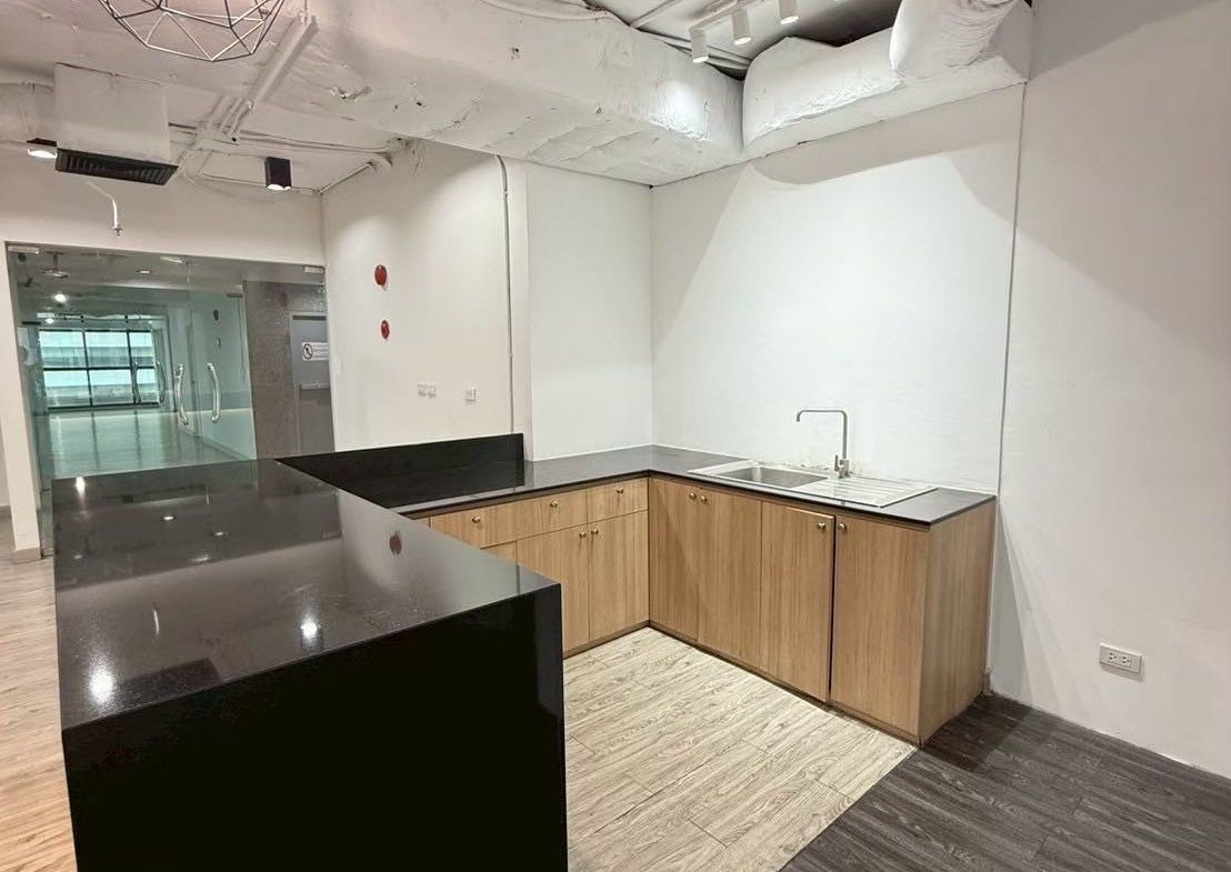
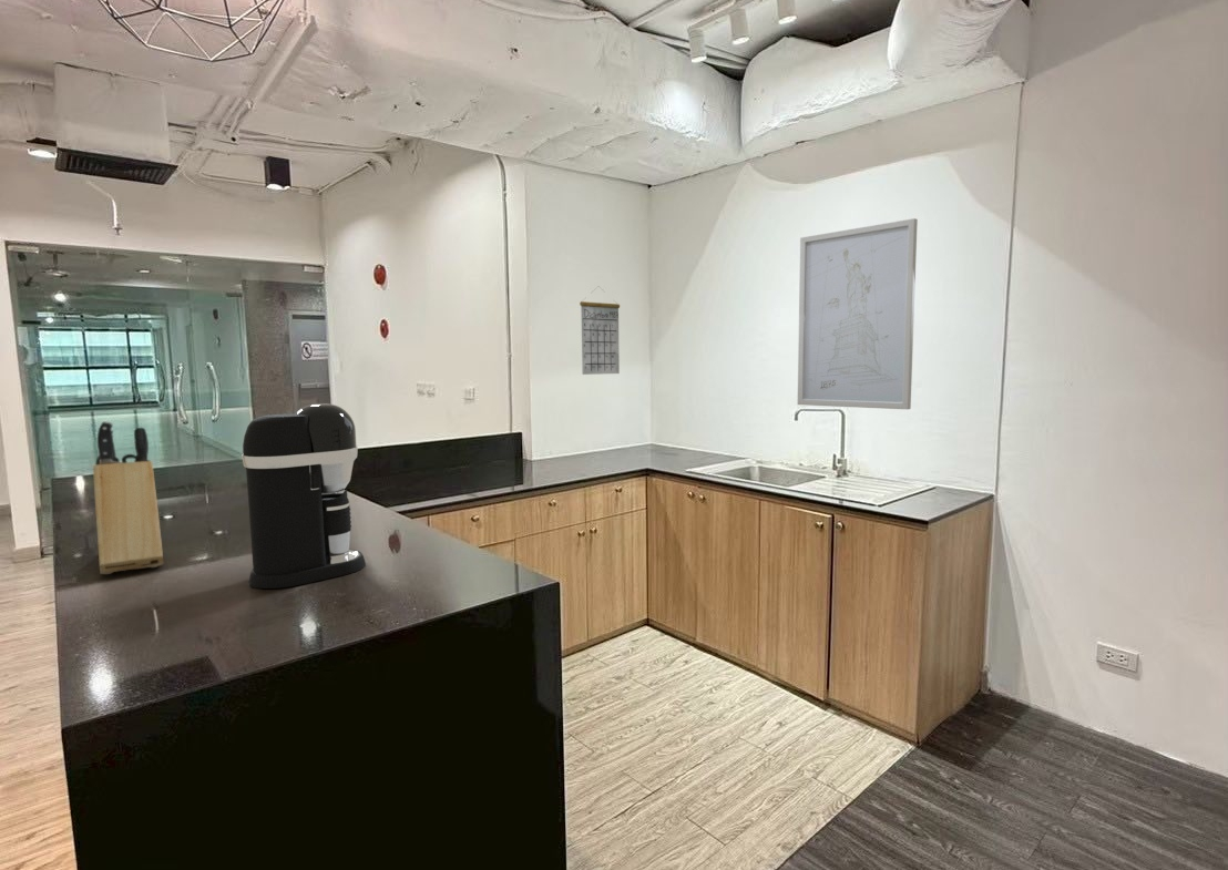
+ knife block (124, 490)
+ calendar (600, 329)
+ coffee maker (304, 490)
+ wall art (852, 319)
